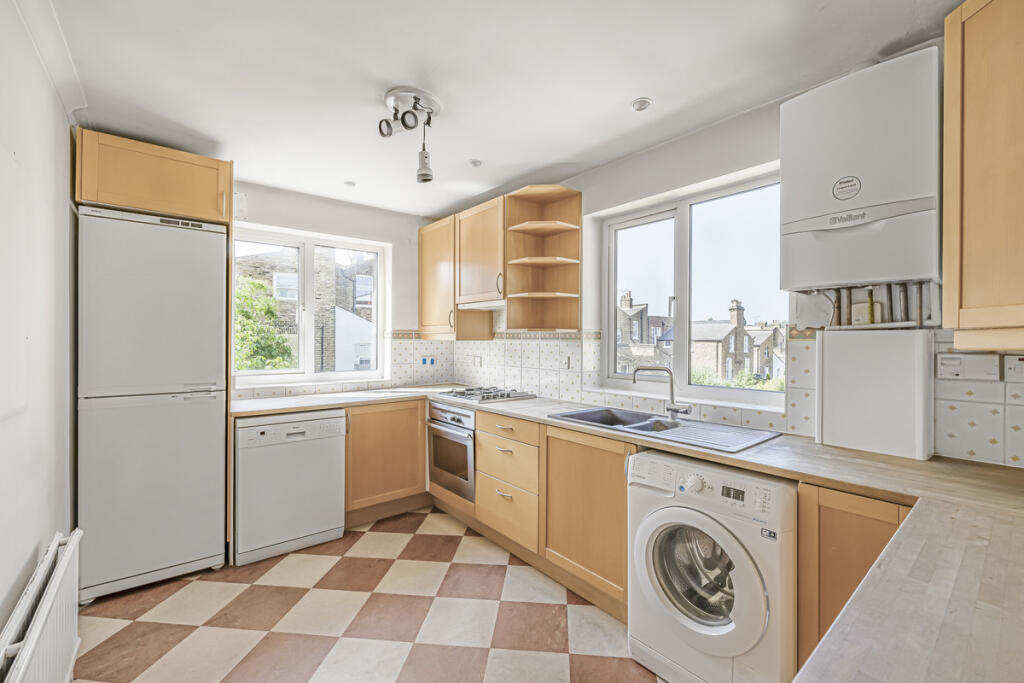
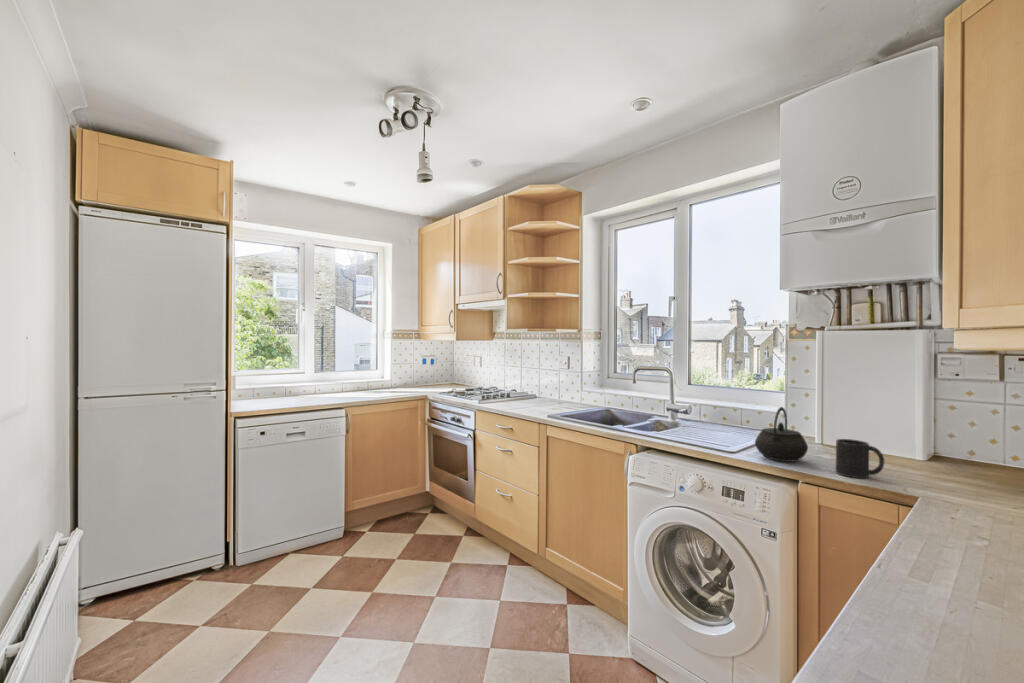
+ kettle (781, 432)
+ mug (859, 458)
